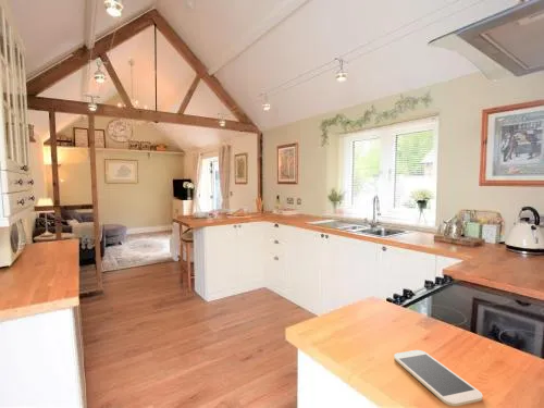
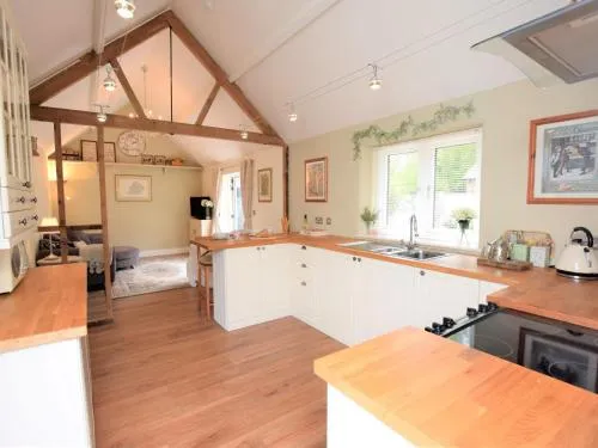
- smartphone (433, 373)
